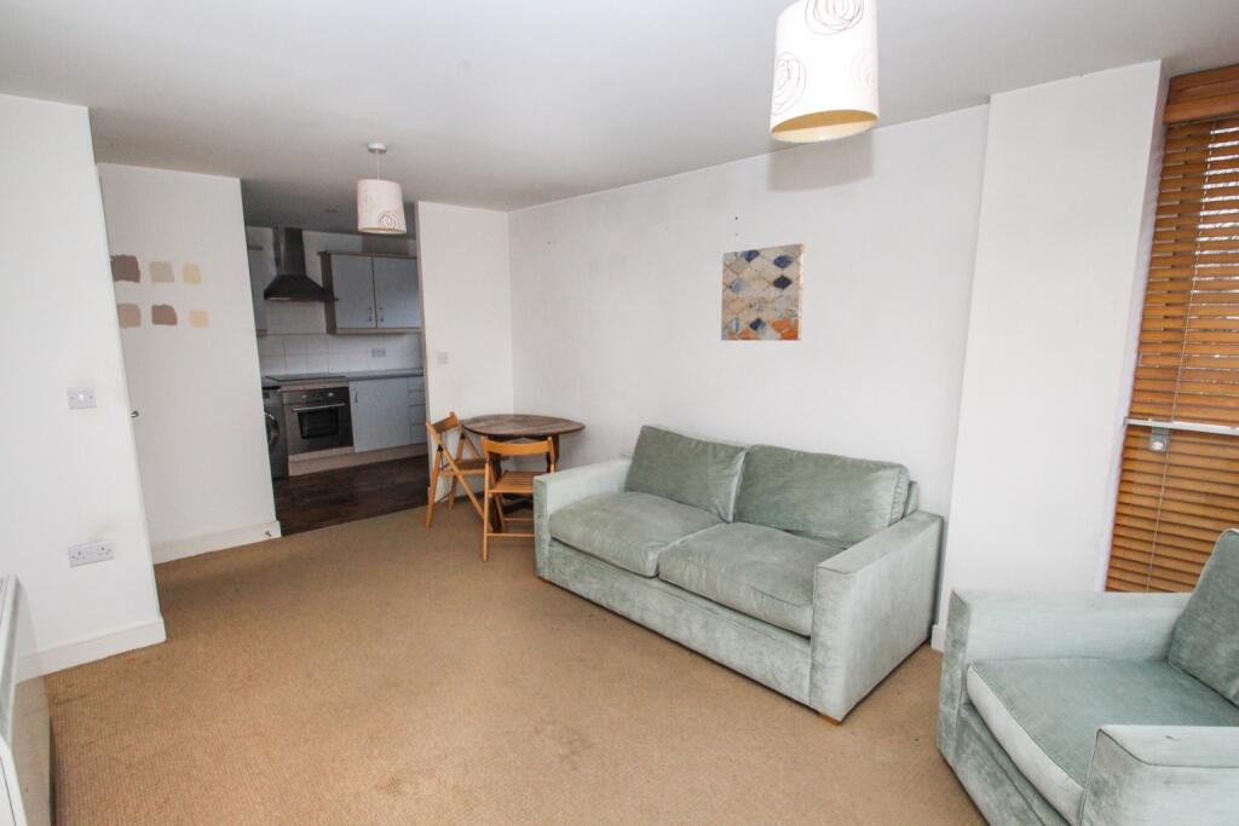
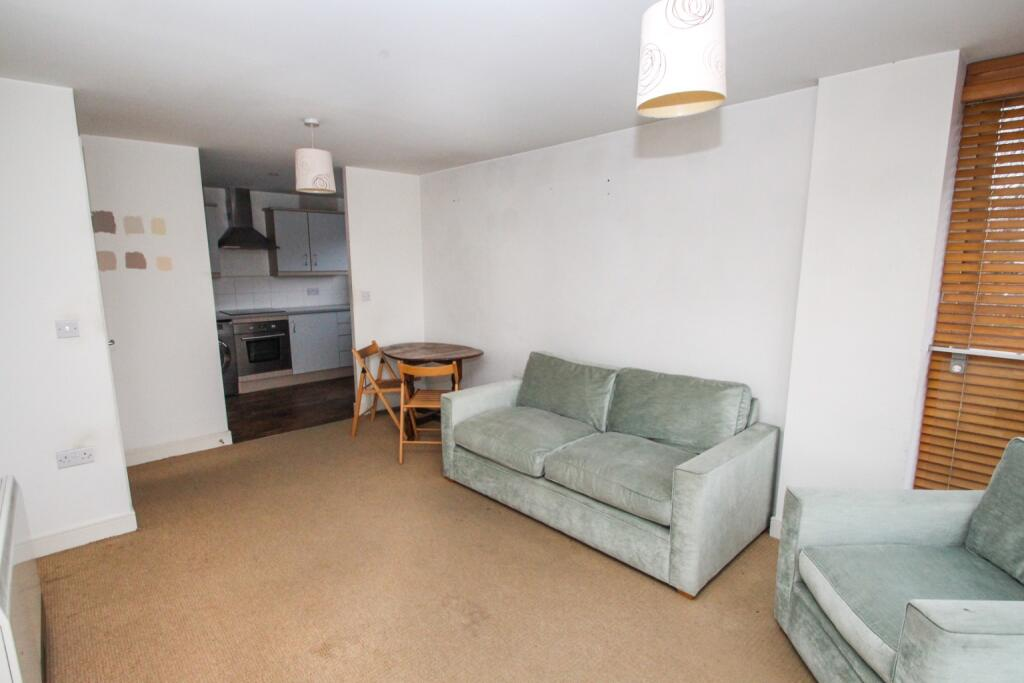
- wall art (760, 295)
